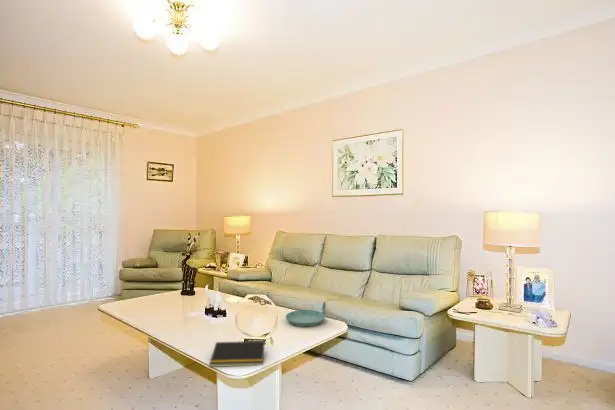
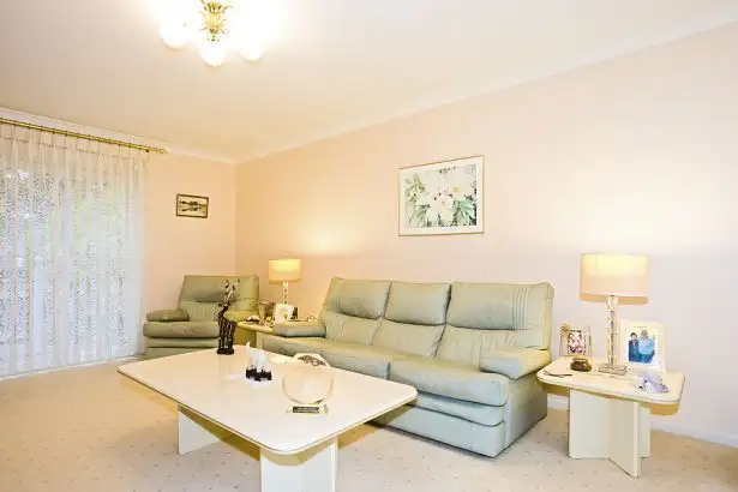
- saucer (305, 318)
- notepad (238, 353)
